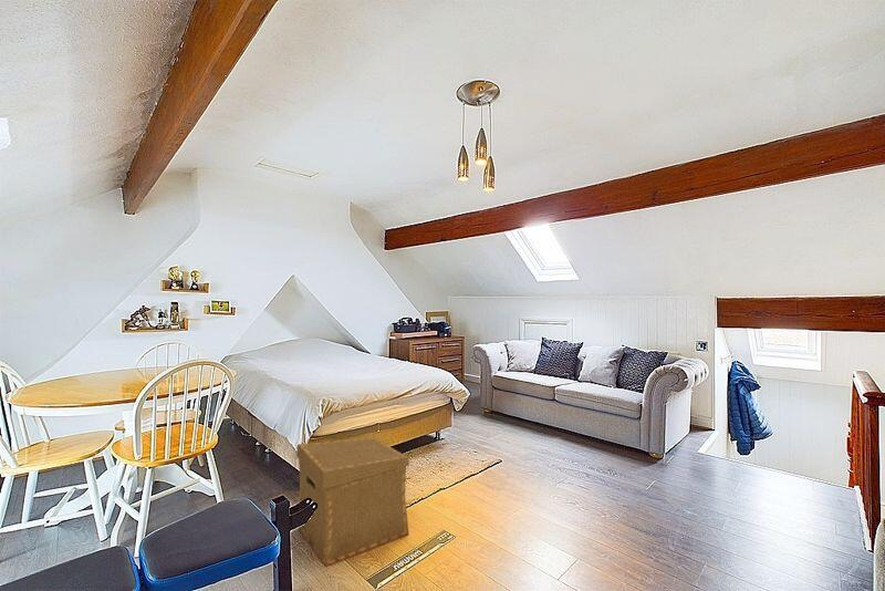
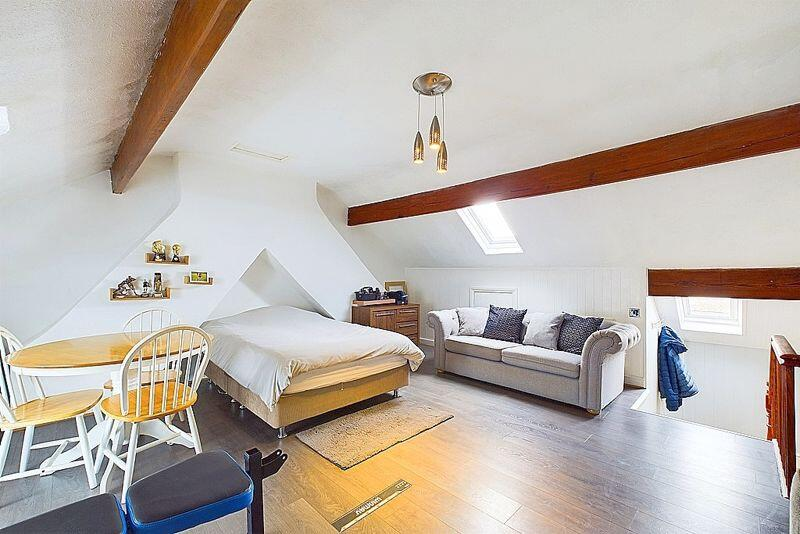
- cardboard box (352, 488)
